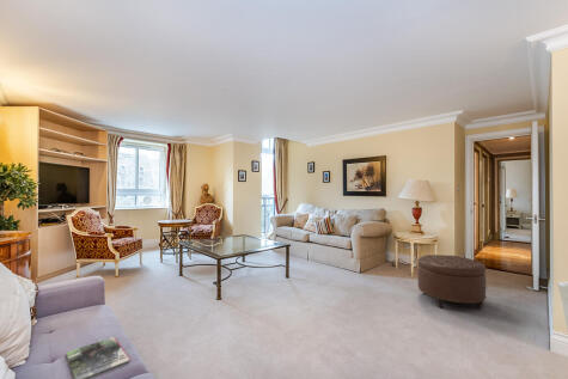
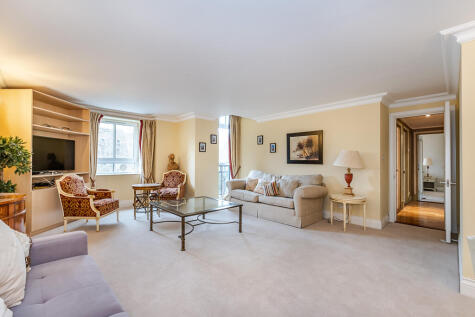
- magazine (97, 356)
- ottoman (450, 280)
